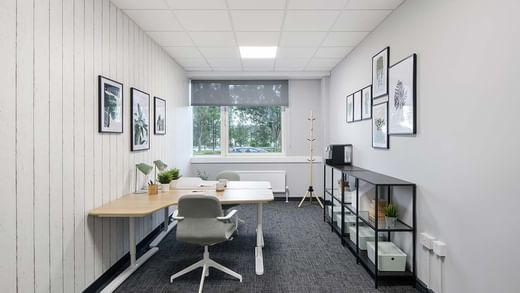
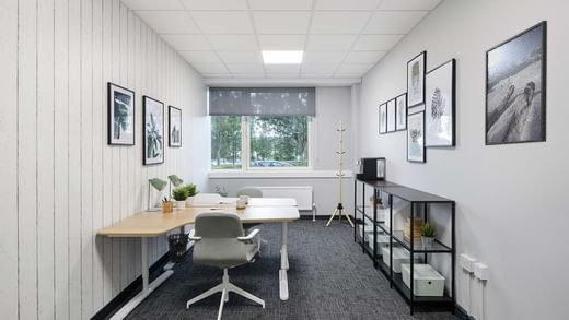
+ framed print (512, 91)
+ wastebasket (177, 247)
